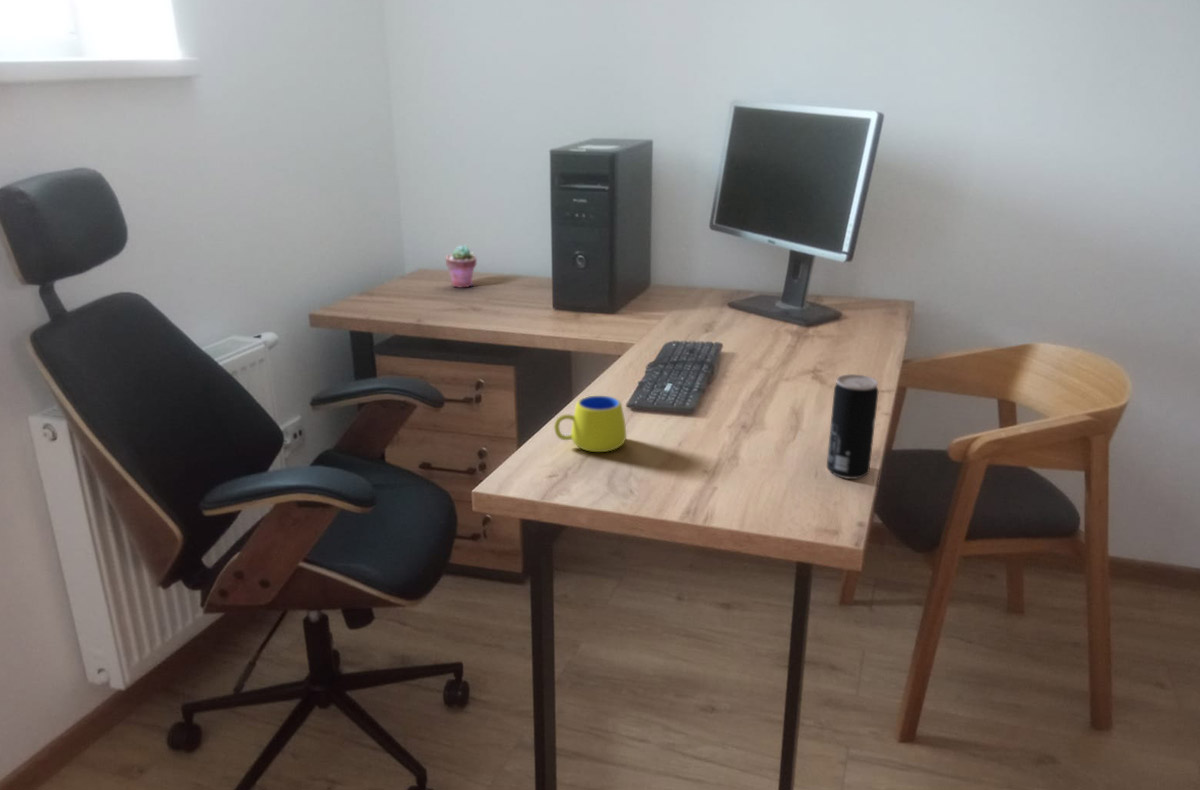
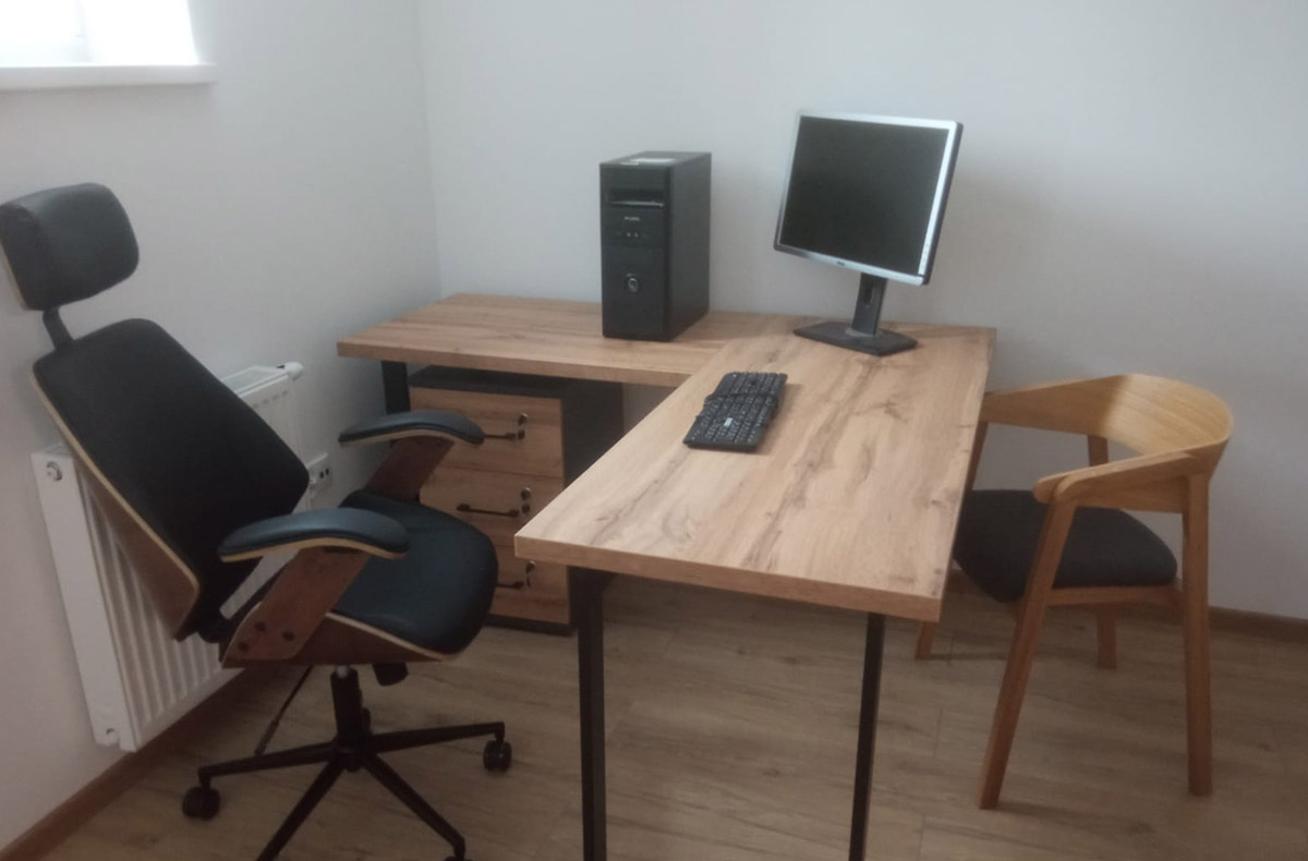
- potted succulent (461, 265)
- beverage can (852, 426)
- mug (590, 424)
